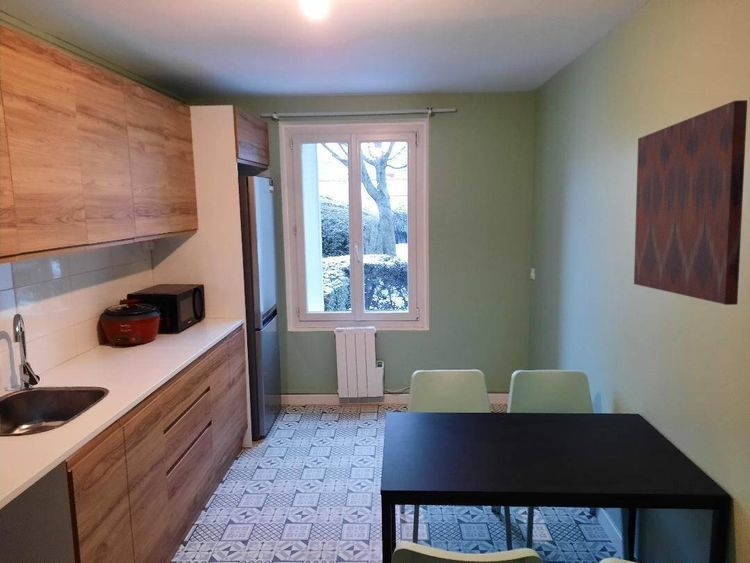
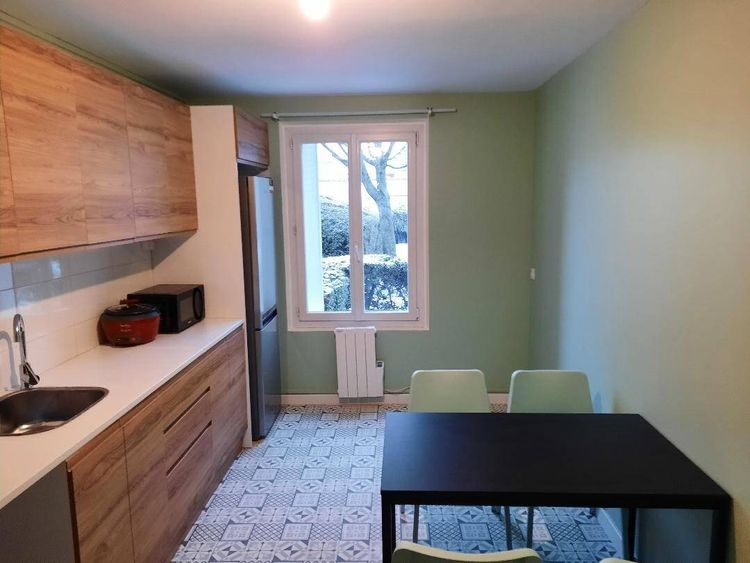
- wall art (680, 209)
